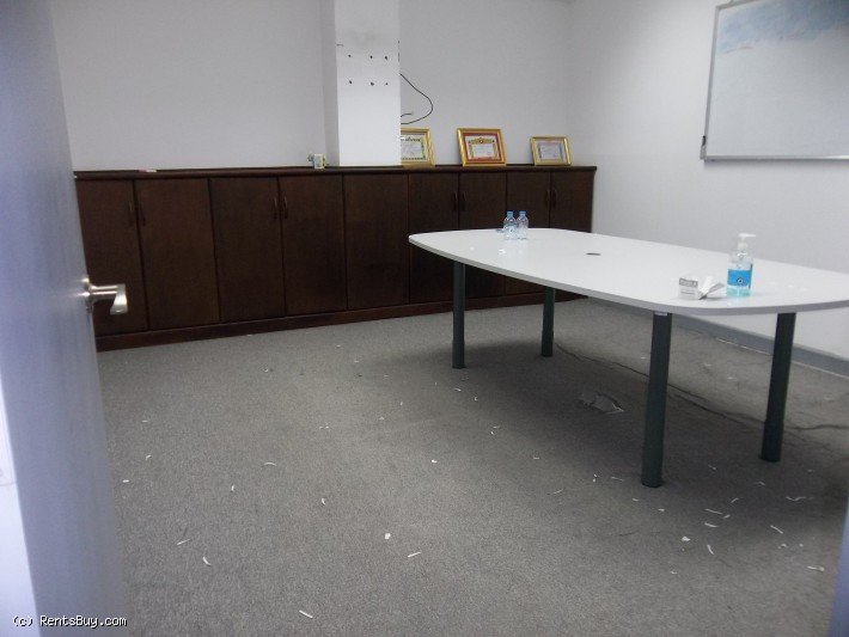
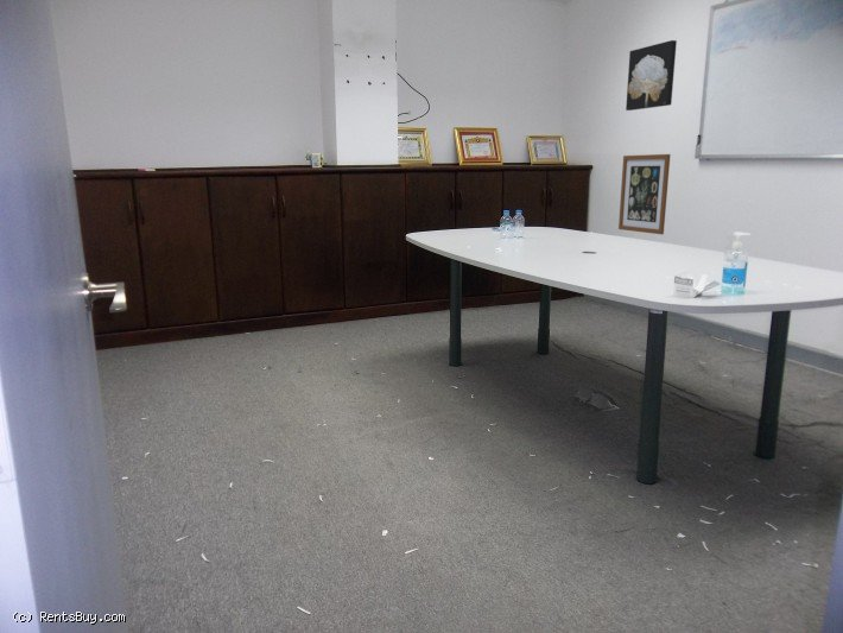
+ wall art (642, 194)
+ wall art (649, 77)
